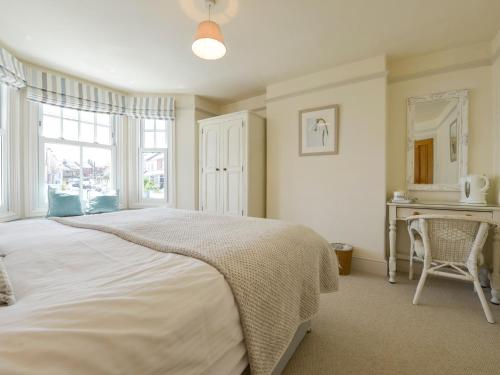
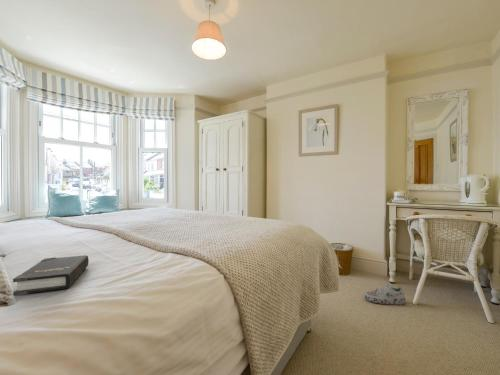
+ shoe (384, 293)
+ hardback book (56, 272)
